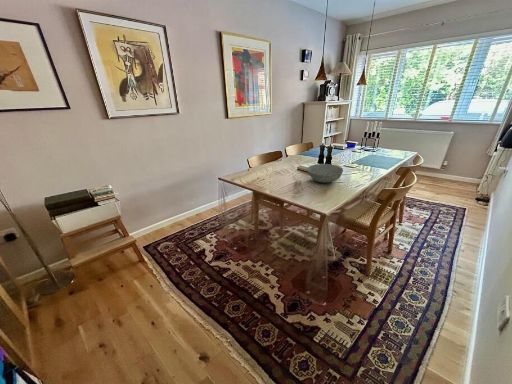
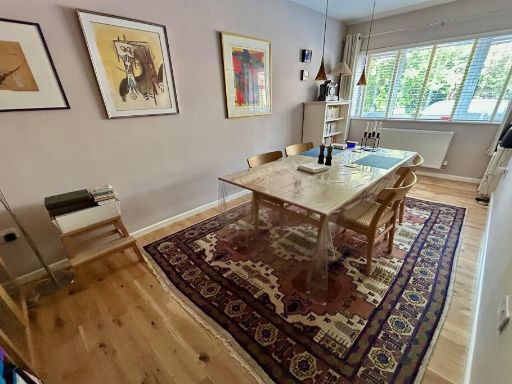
- bowl (324, 174)
